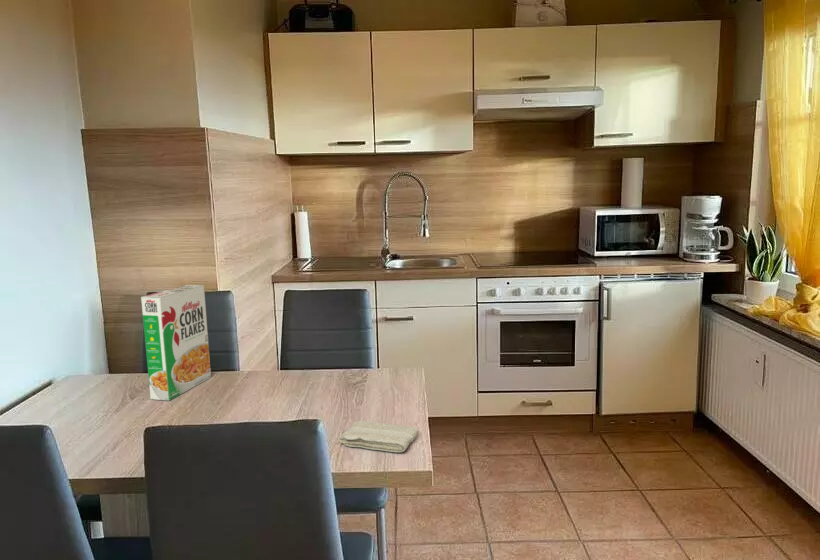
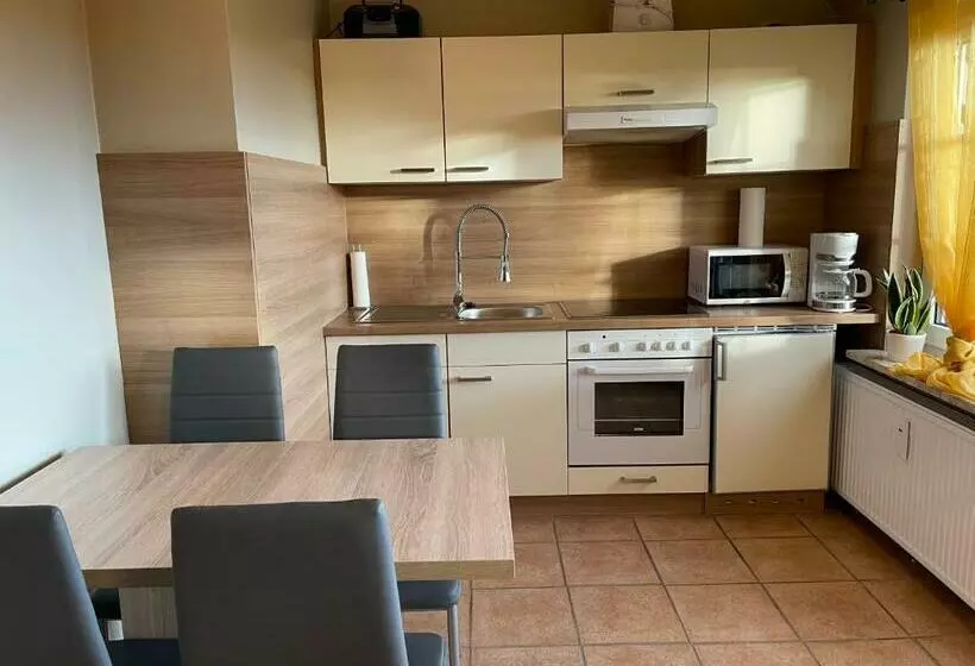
- washcloth (379, 435)
- cereal box (178, 339)
